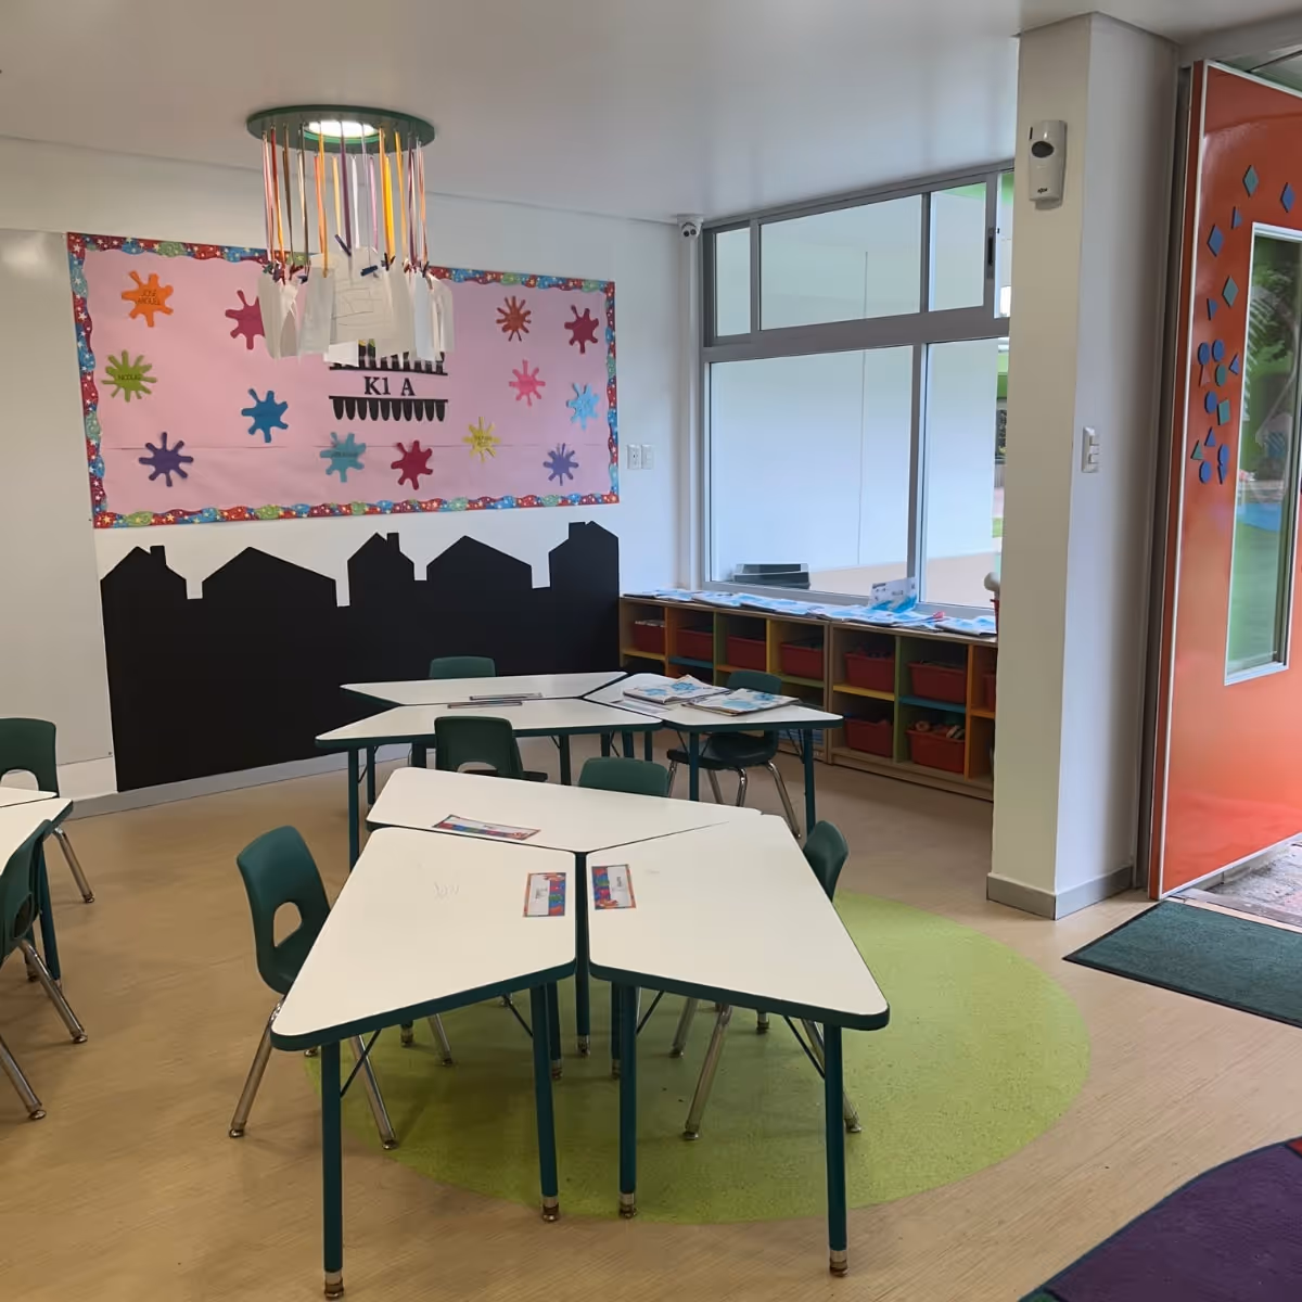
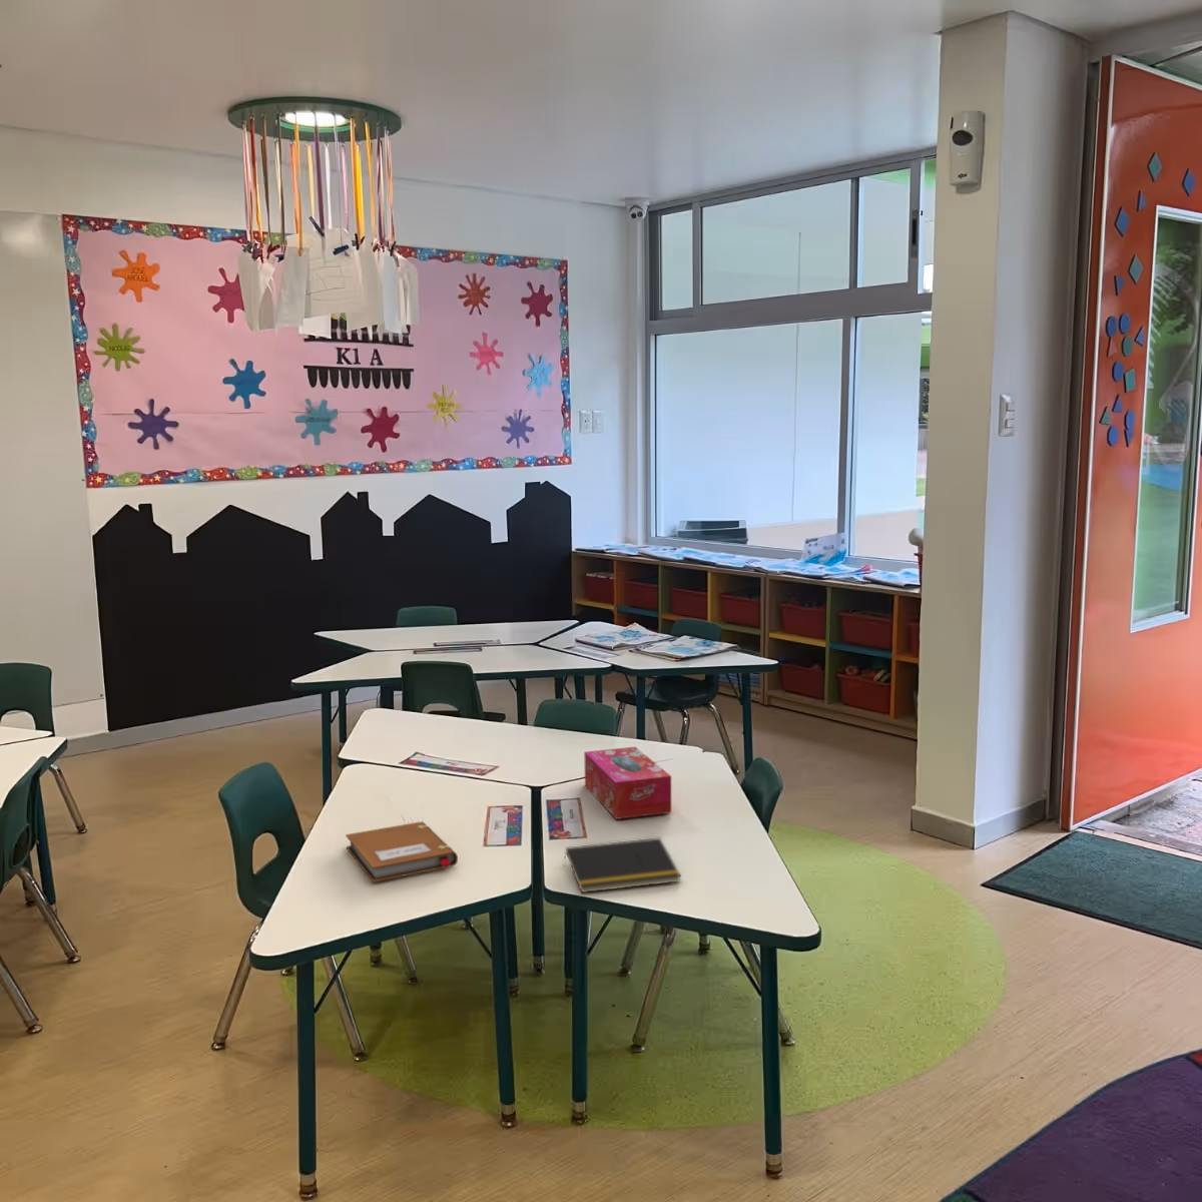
+ tissue box (626, 780)
+ notebook (402, 851)
+ notepad (622, 863)
